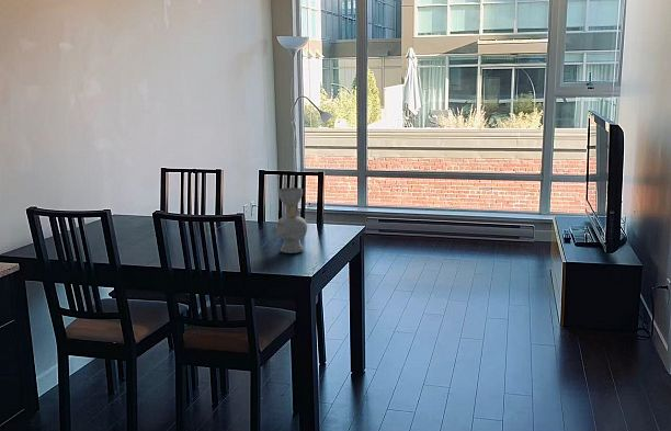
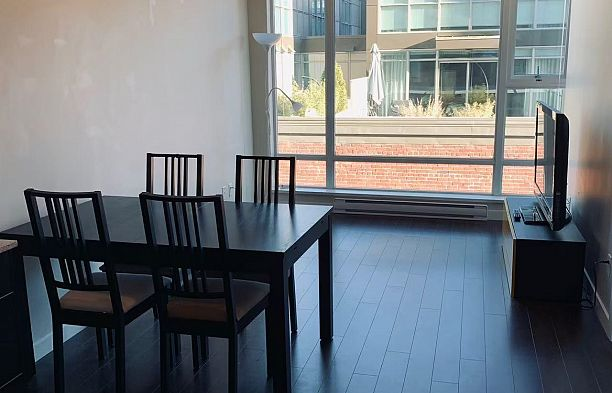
- decorative vase (291, 220)
